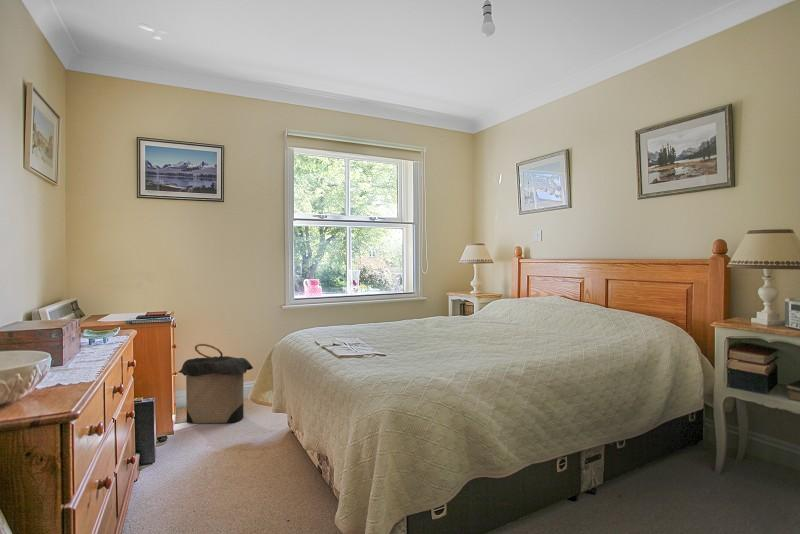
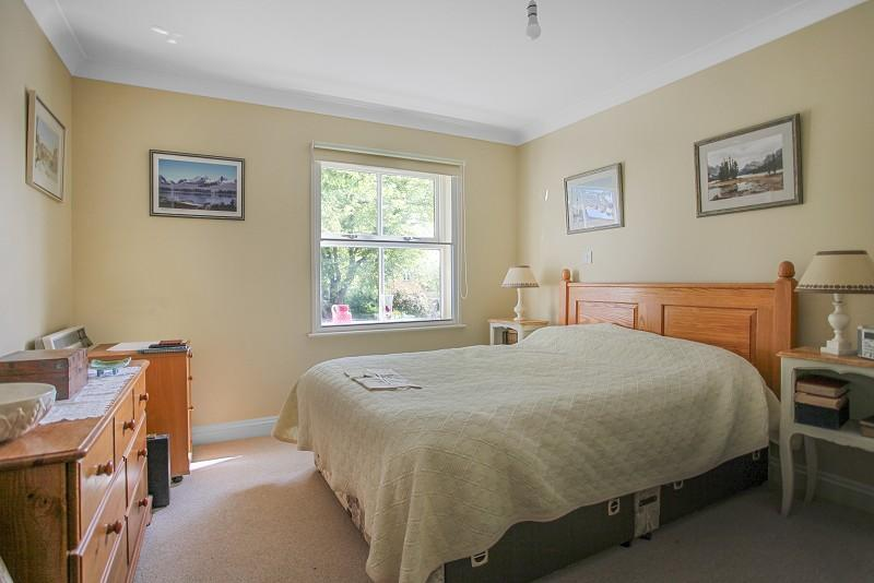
- laundry hamper (217, 380)
